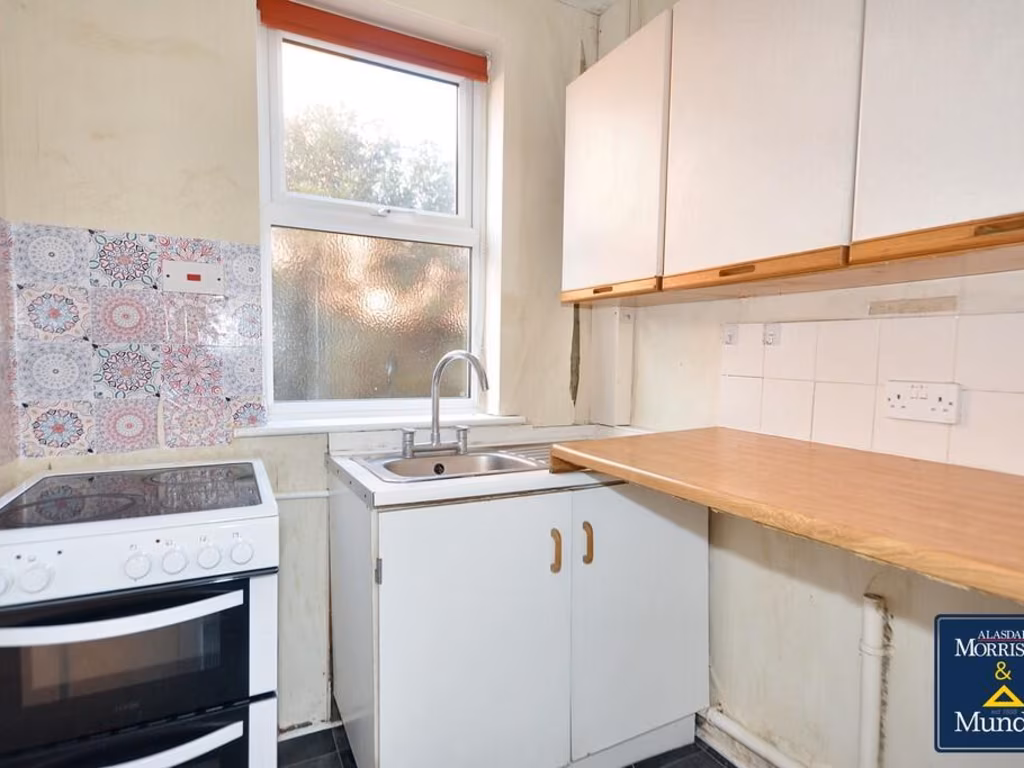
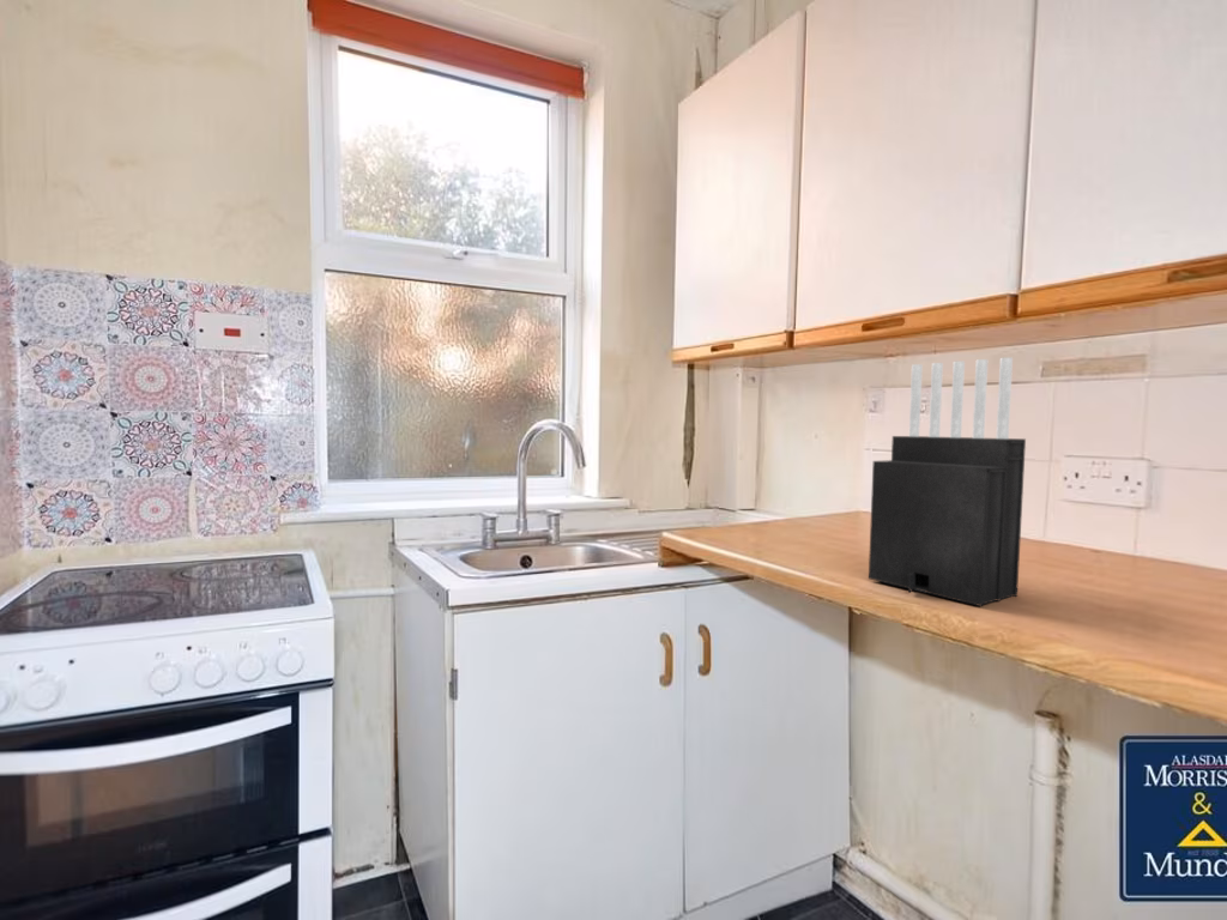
+ knife block (939, 474)
